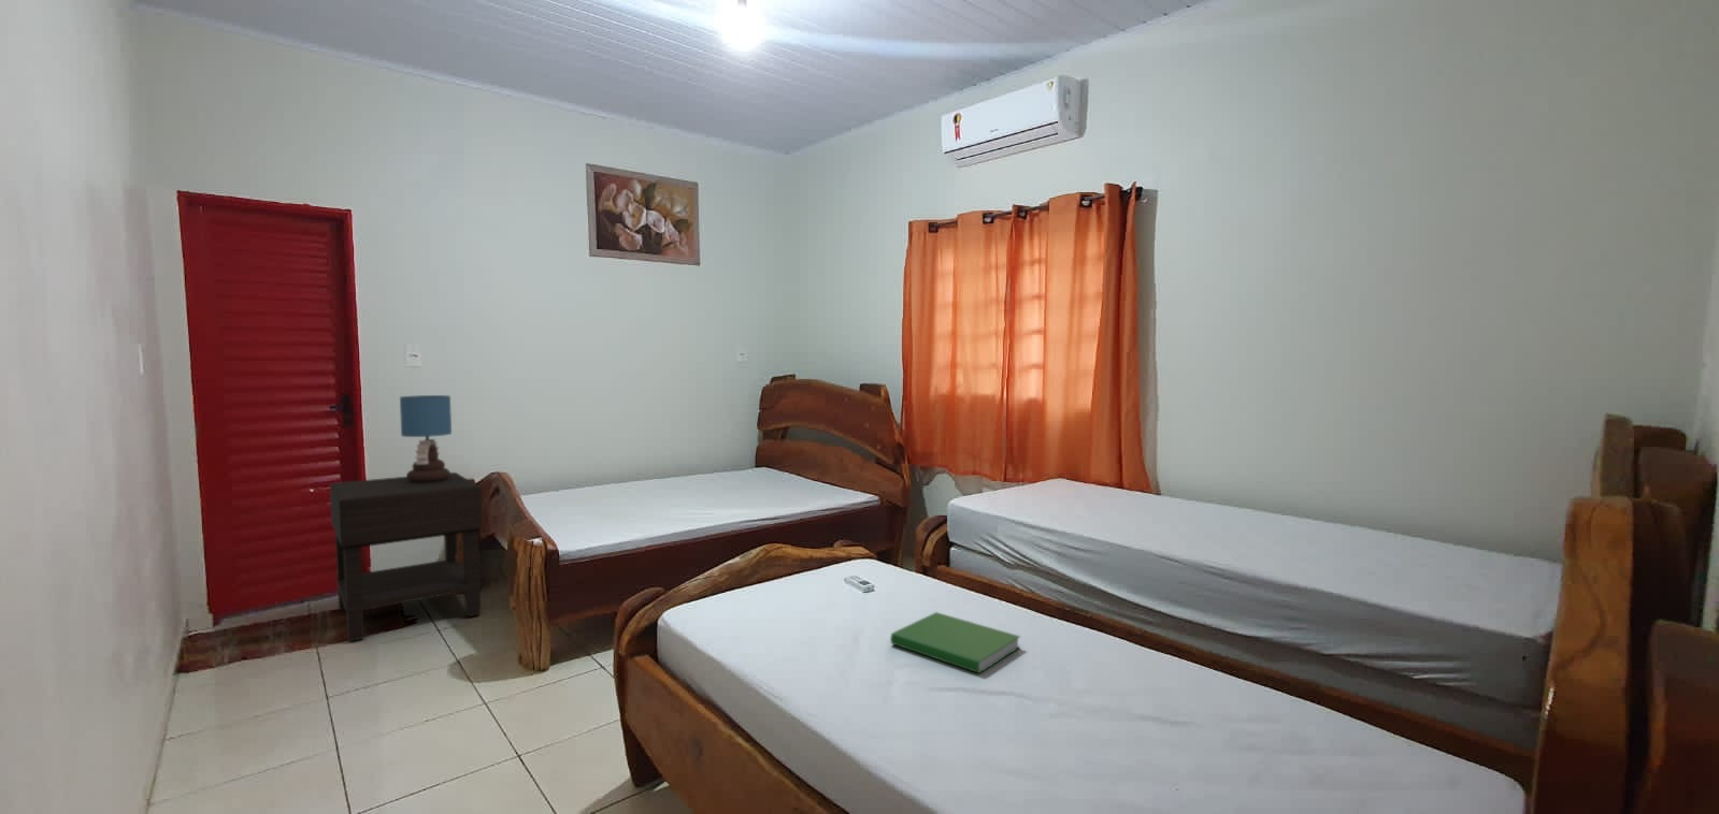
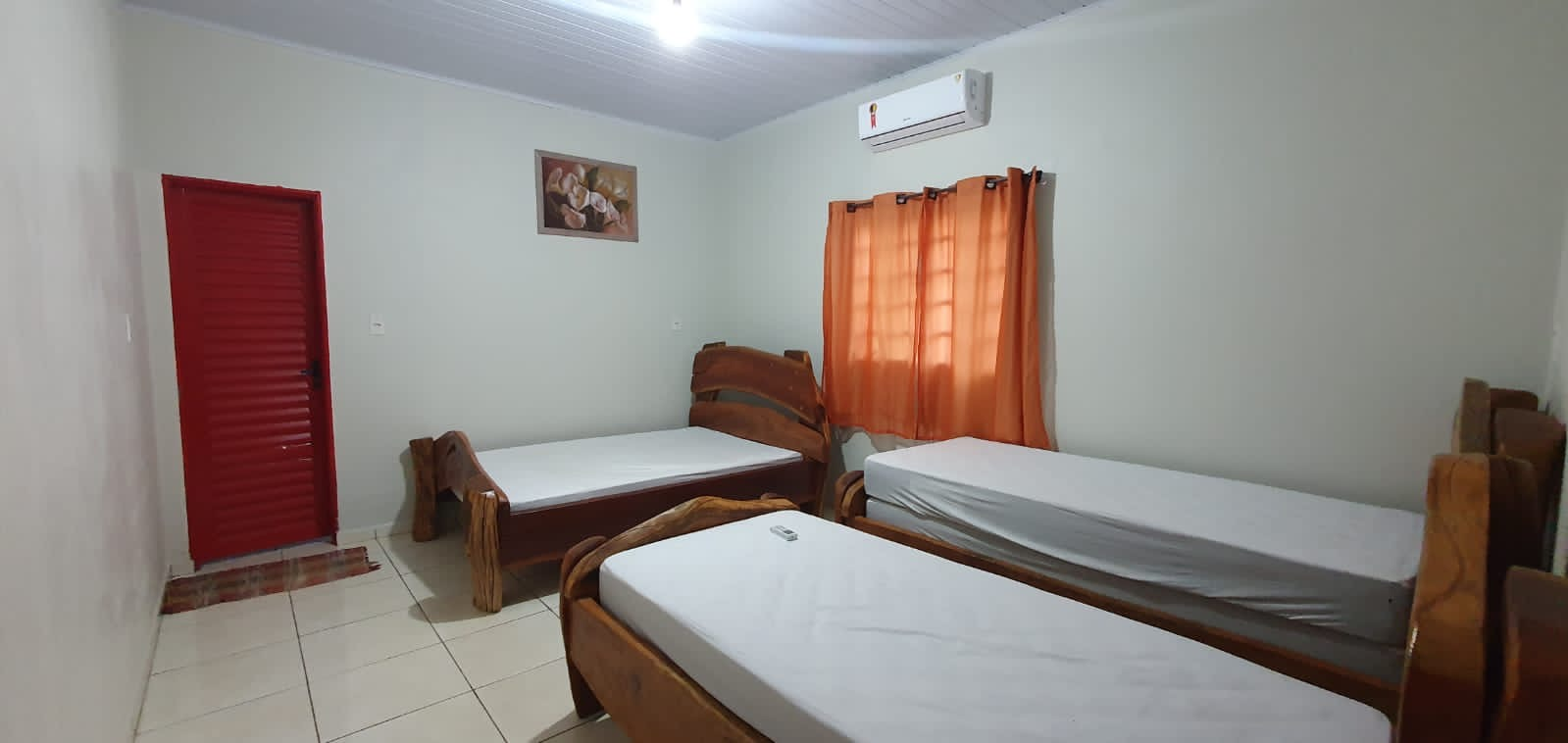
- nightstand (407, 540)
- hardcover book (955, 640)
- table lamp (426, 438)
